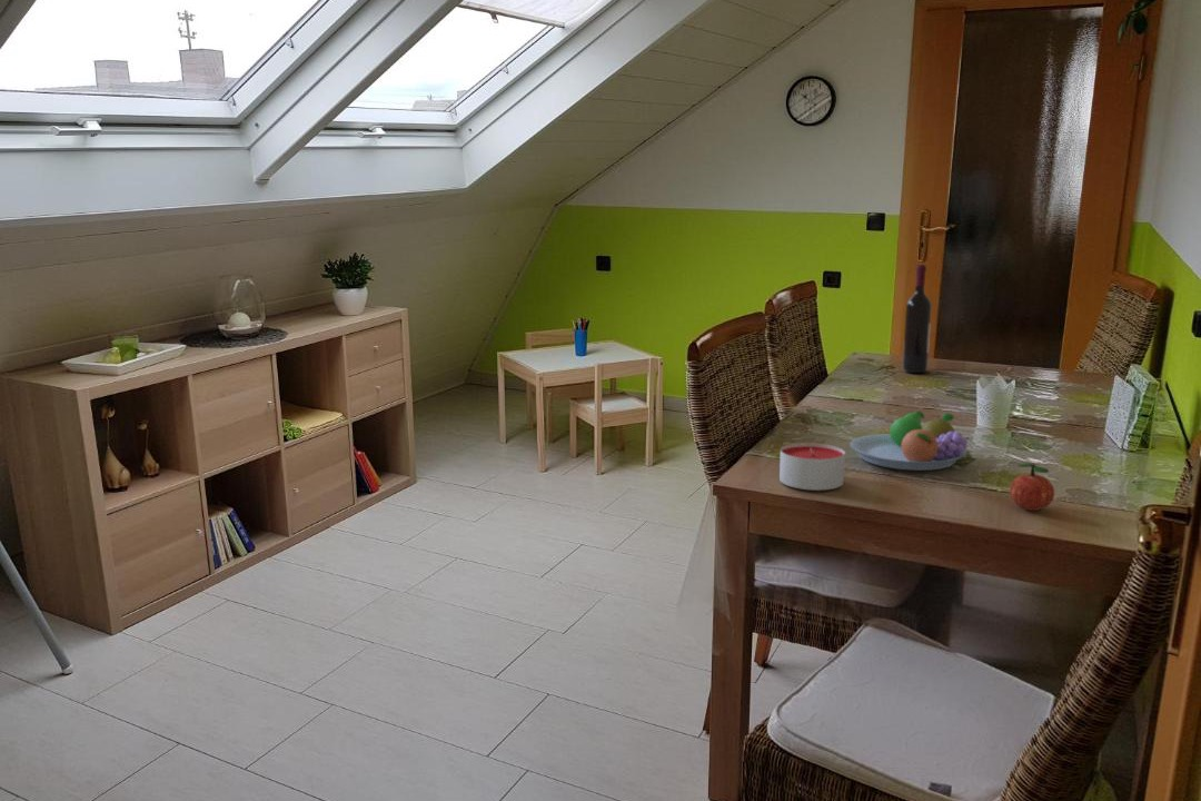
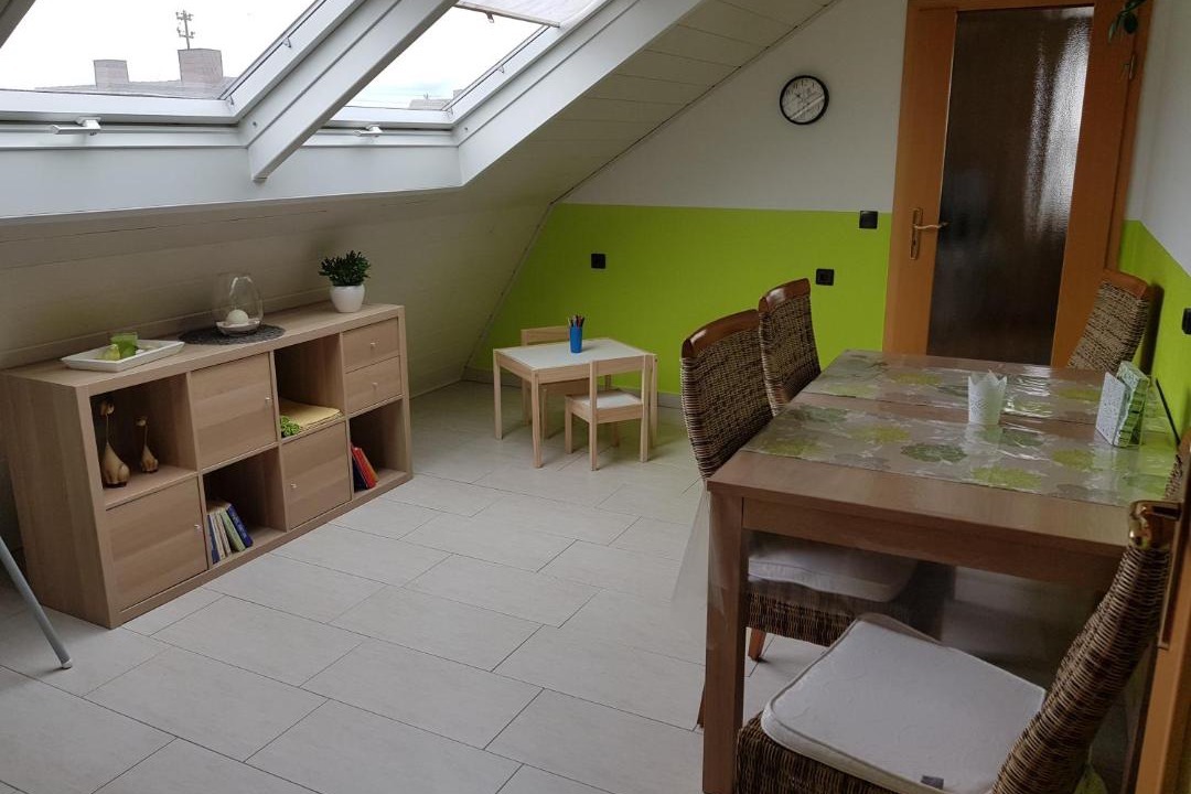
- fruit bowl (910, 435)
- apple (1032, 486)
- wine bottle (917, 318)
- candle (812, 464)
